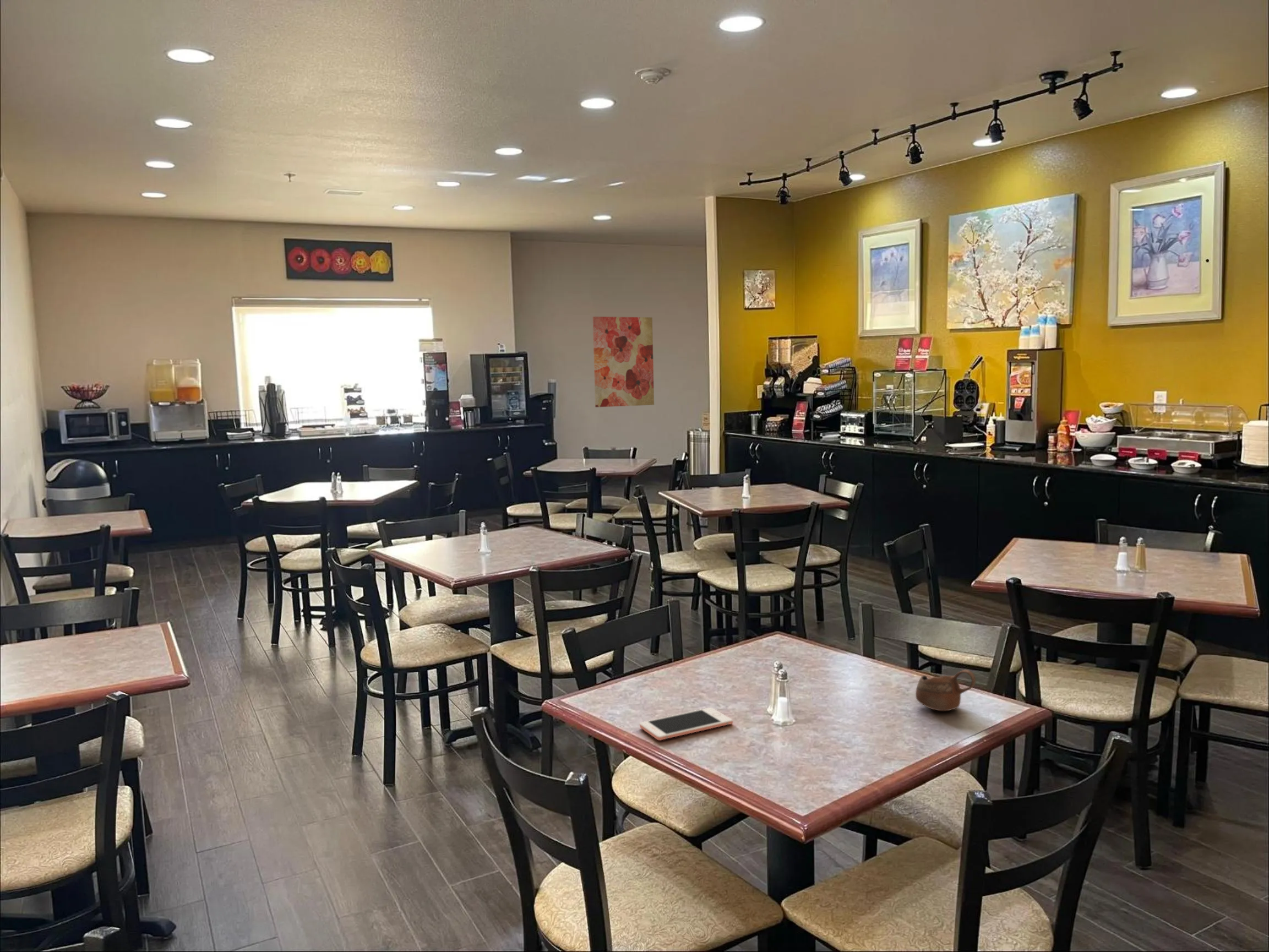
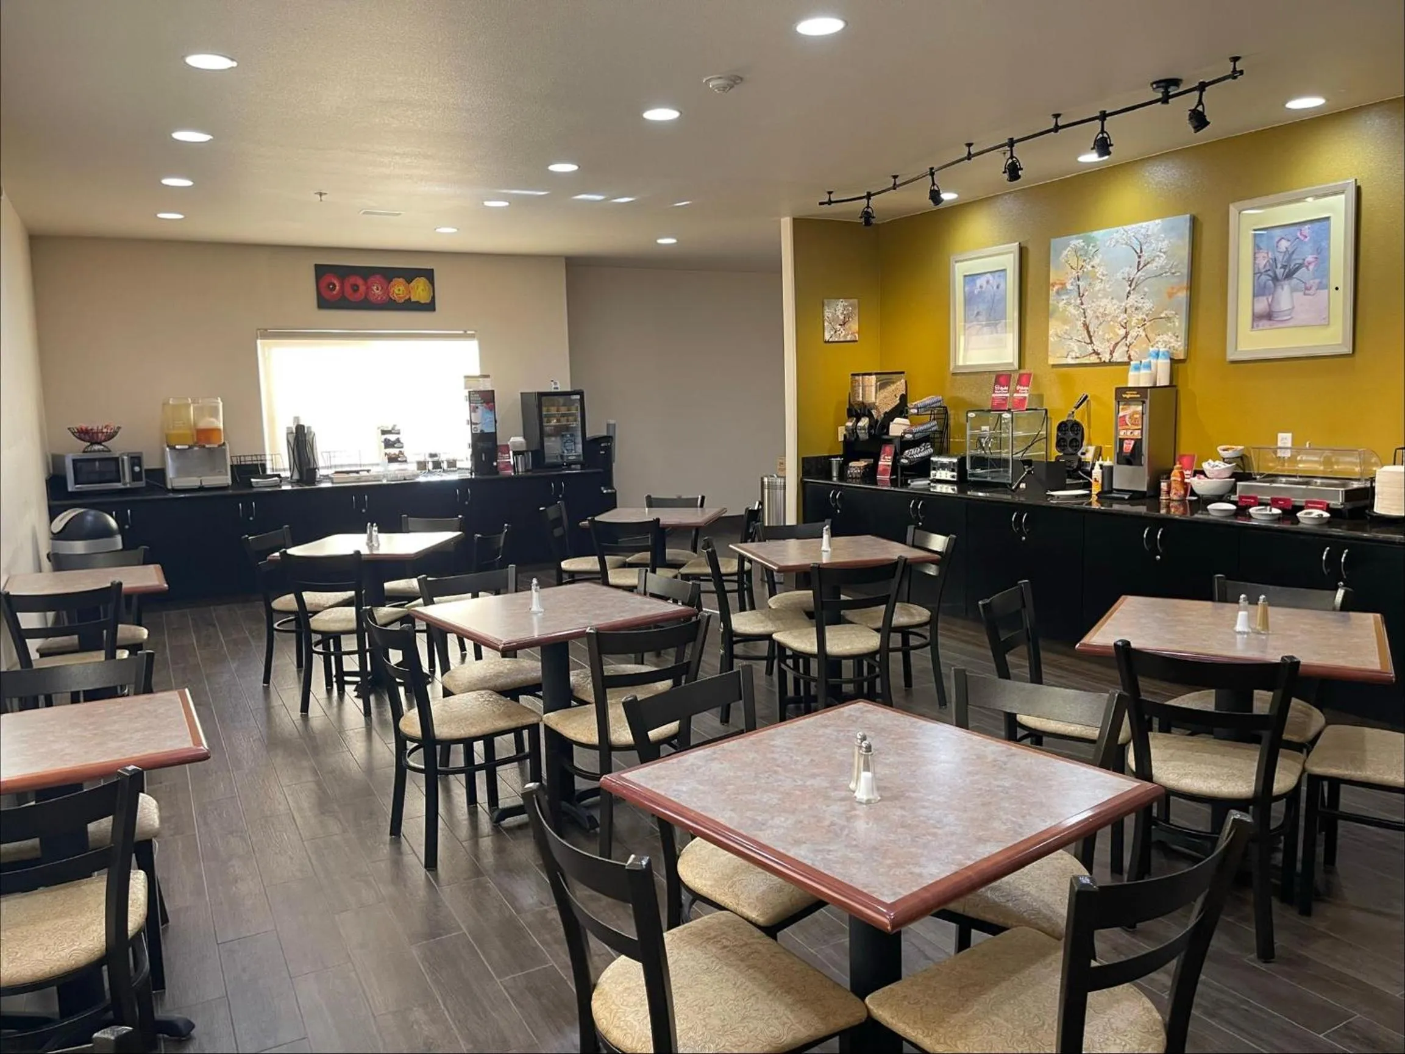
- wall art (624, 362)
- cell phone (686, 723)
- cup (942, 688)
